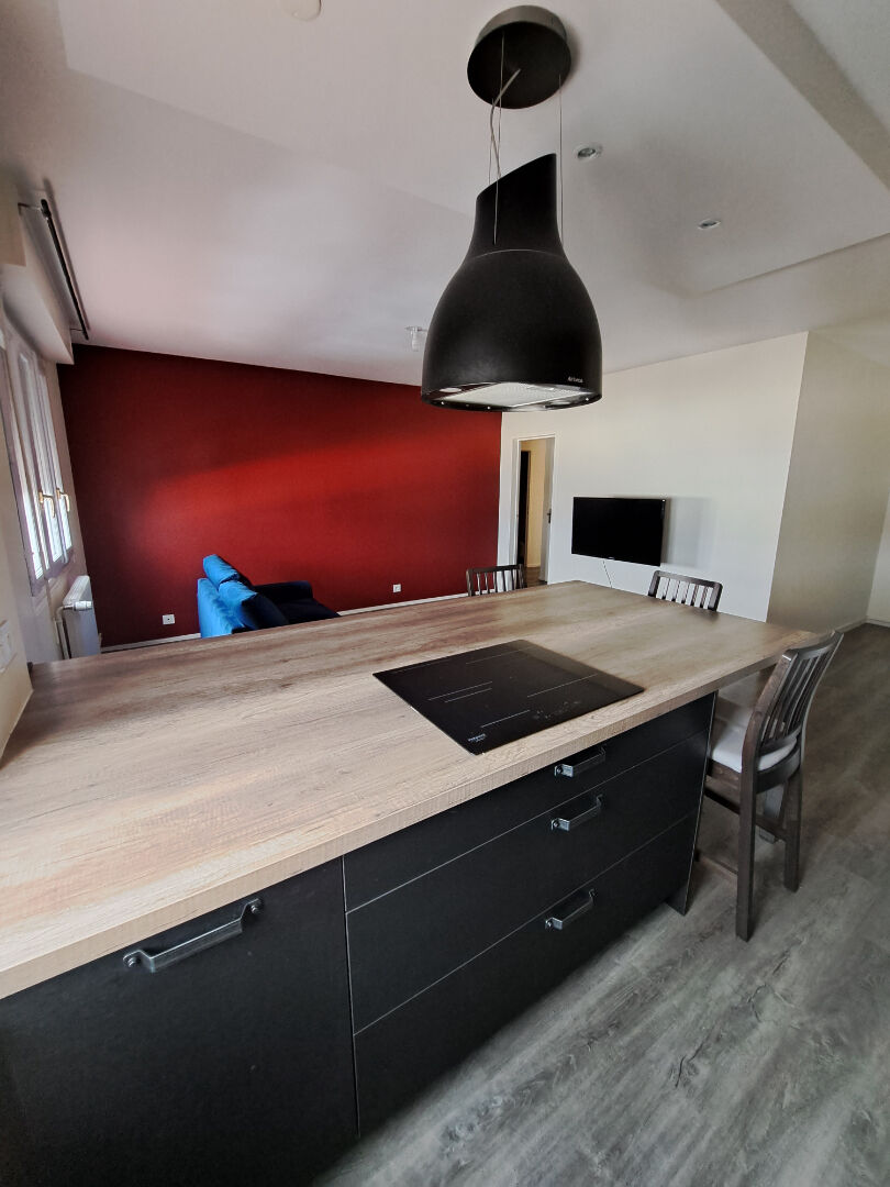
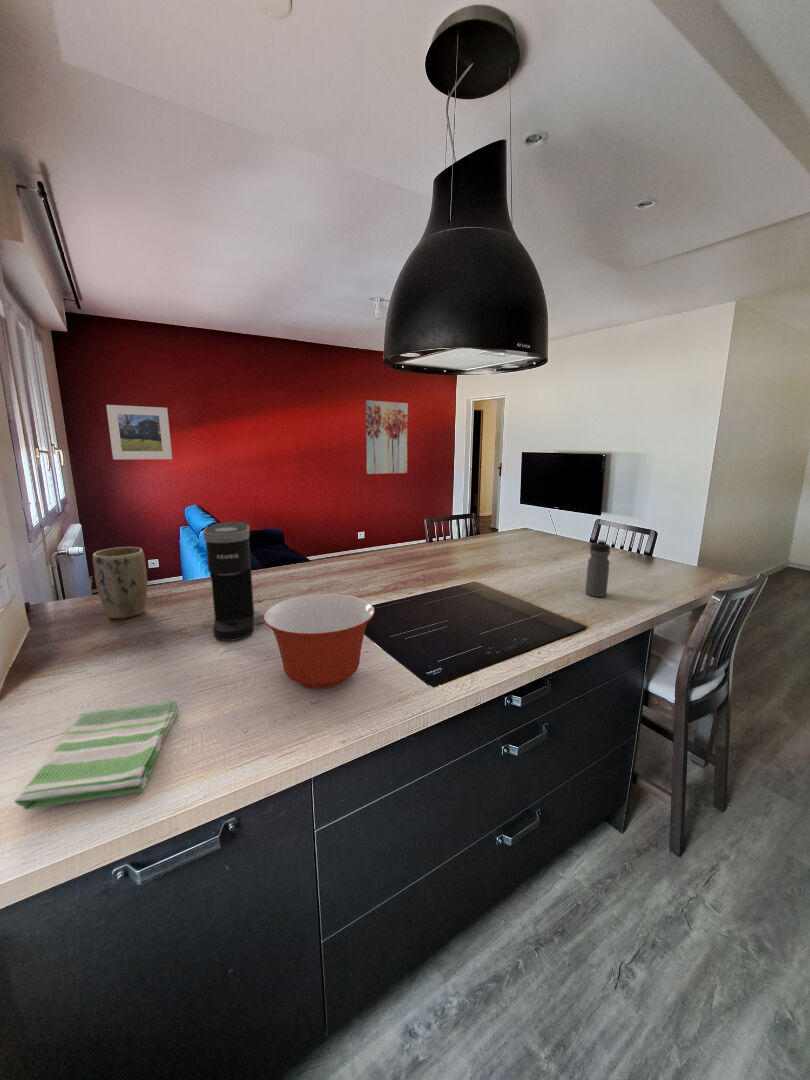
+ dish towel (109, 746)
+ mixing bowl (321, 643)
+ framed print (140, 433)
+ wall art (387, 438)
+ plant pot (122, 582)
+ water bottle (598, 567)
+ coffee maker (231, 575)
